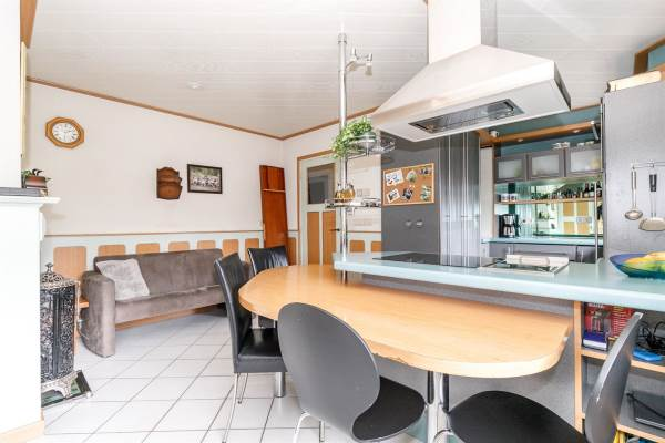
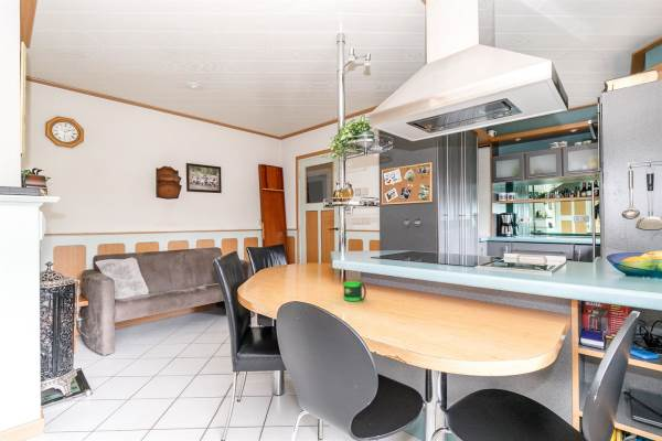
+ mug (355, 291)
